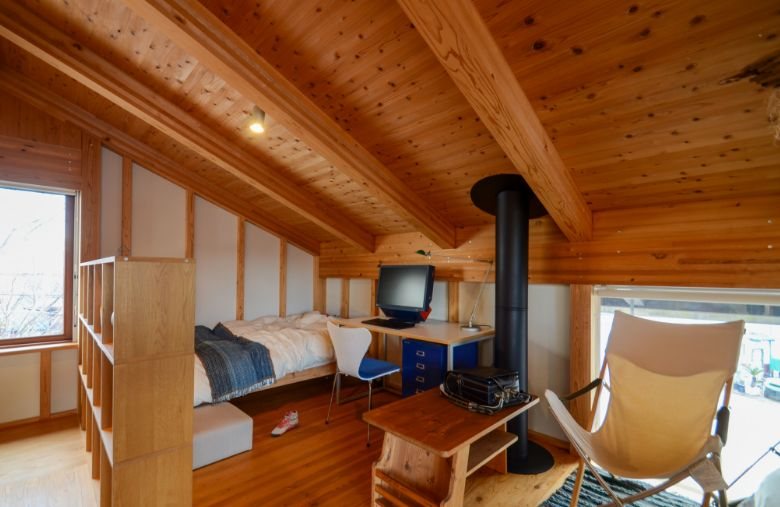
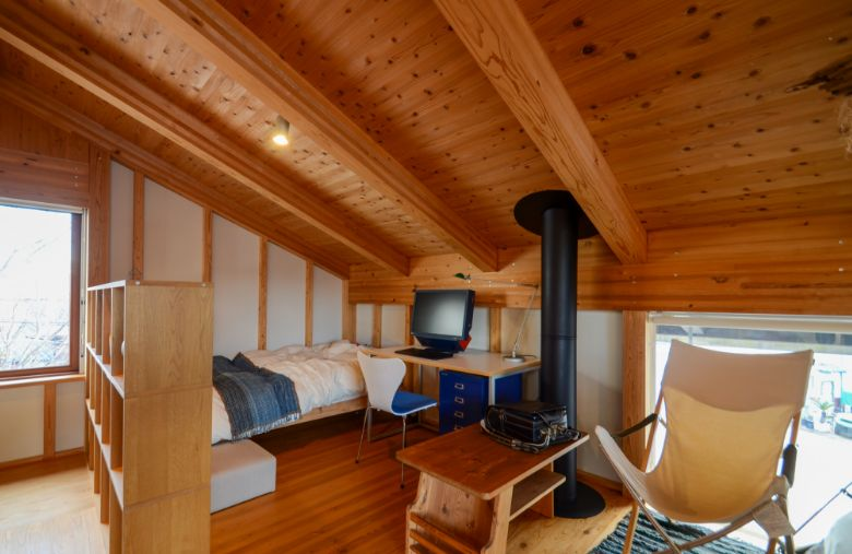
- sneaker (284, 422)
